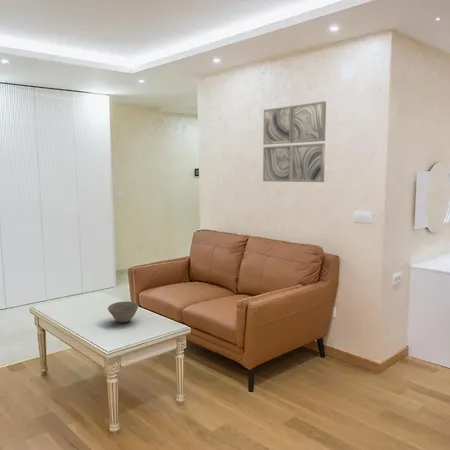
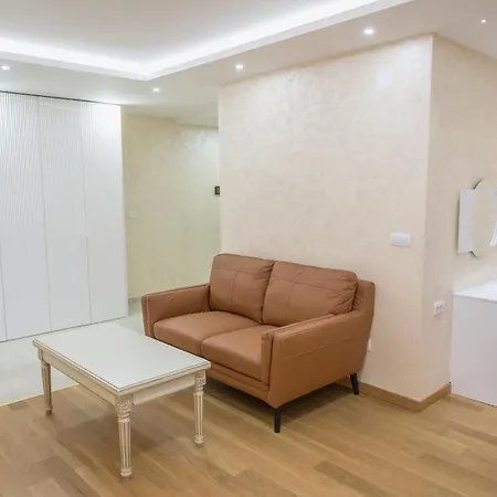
- bowl (123, 313)
- wall art (292, 145)
